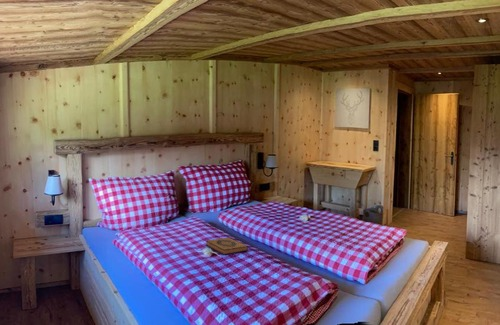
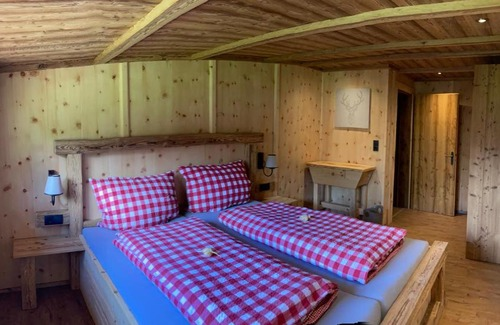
- hardback book (226, 245)
